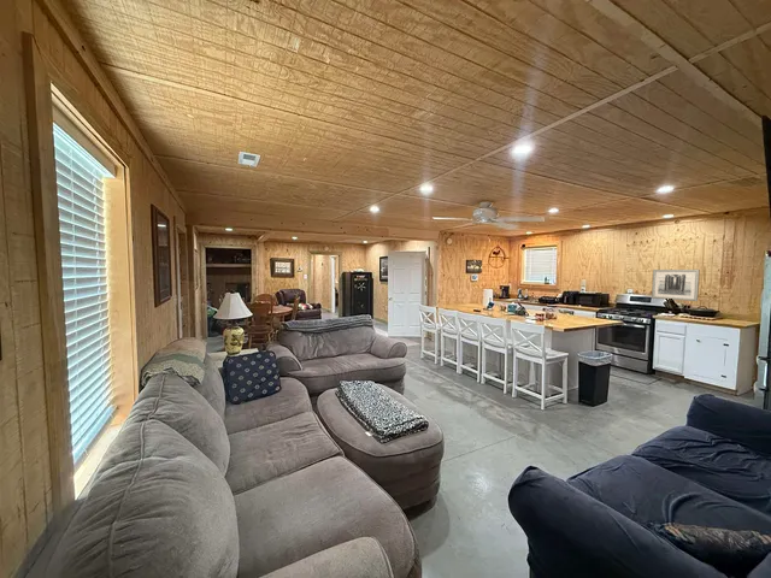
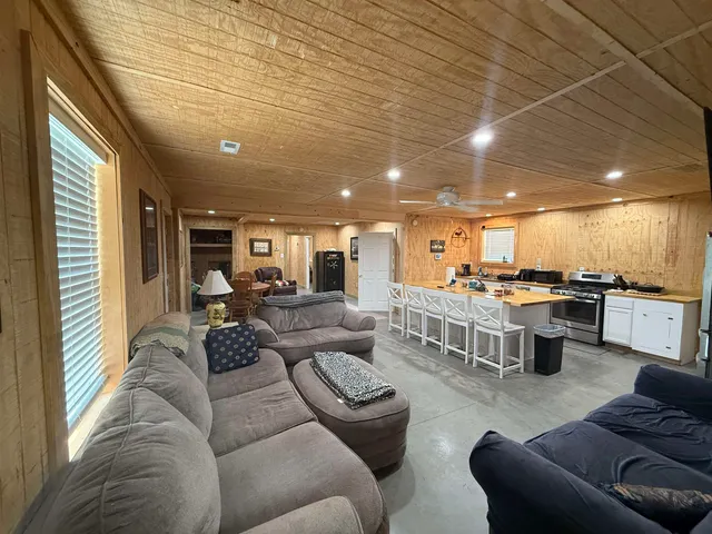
- wall art (673, 284)
